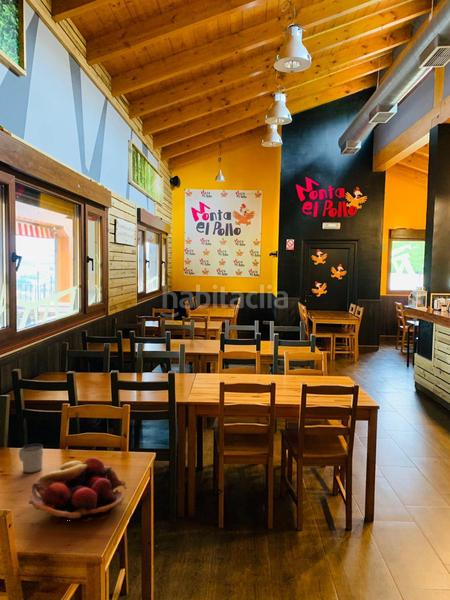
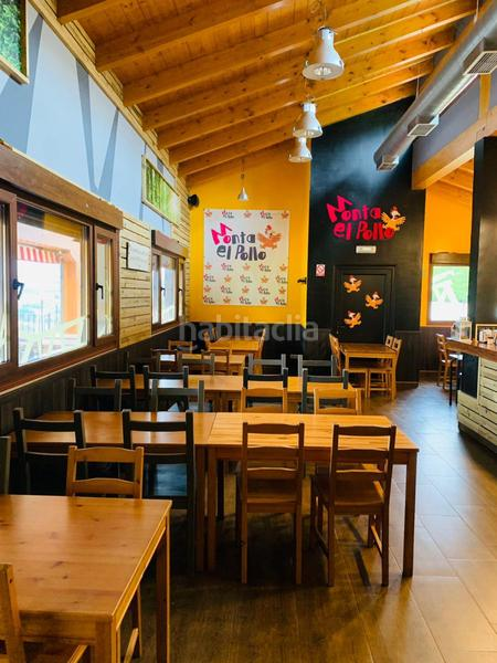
- mug (30, 457)
- fruit basket (78, 486)
